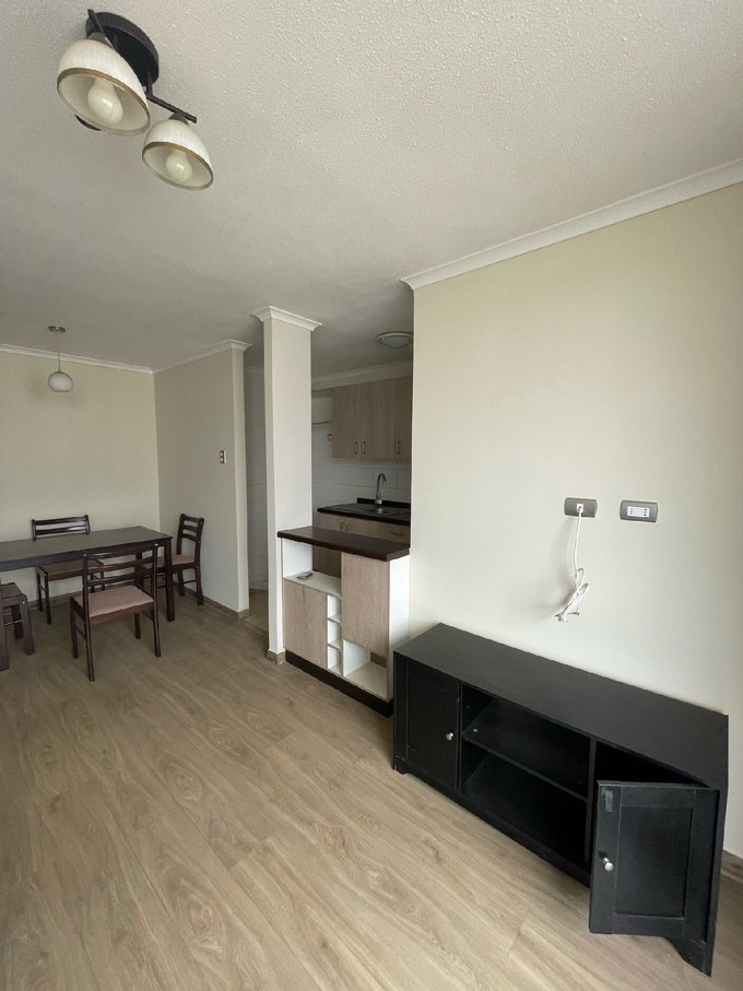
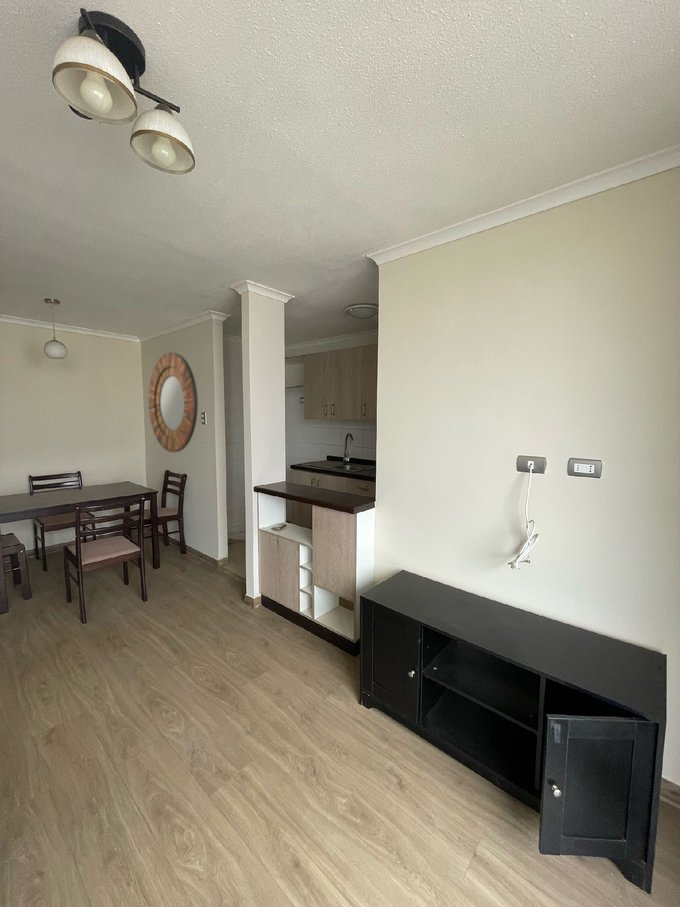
+ home mirror (171, 403)
